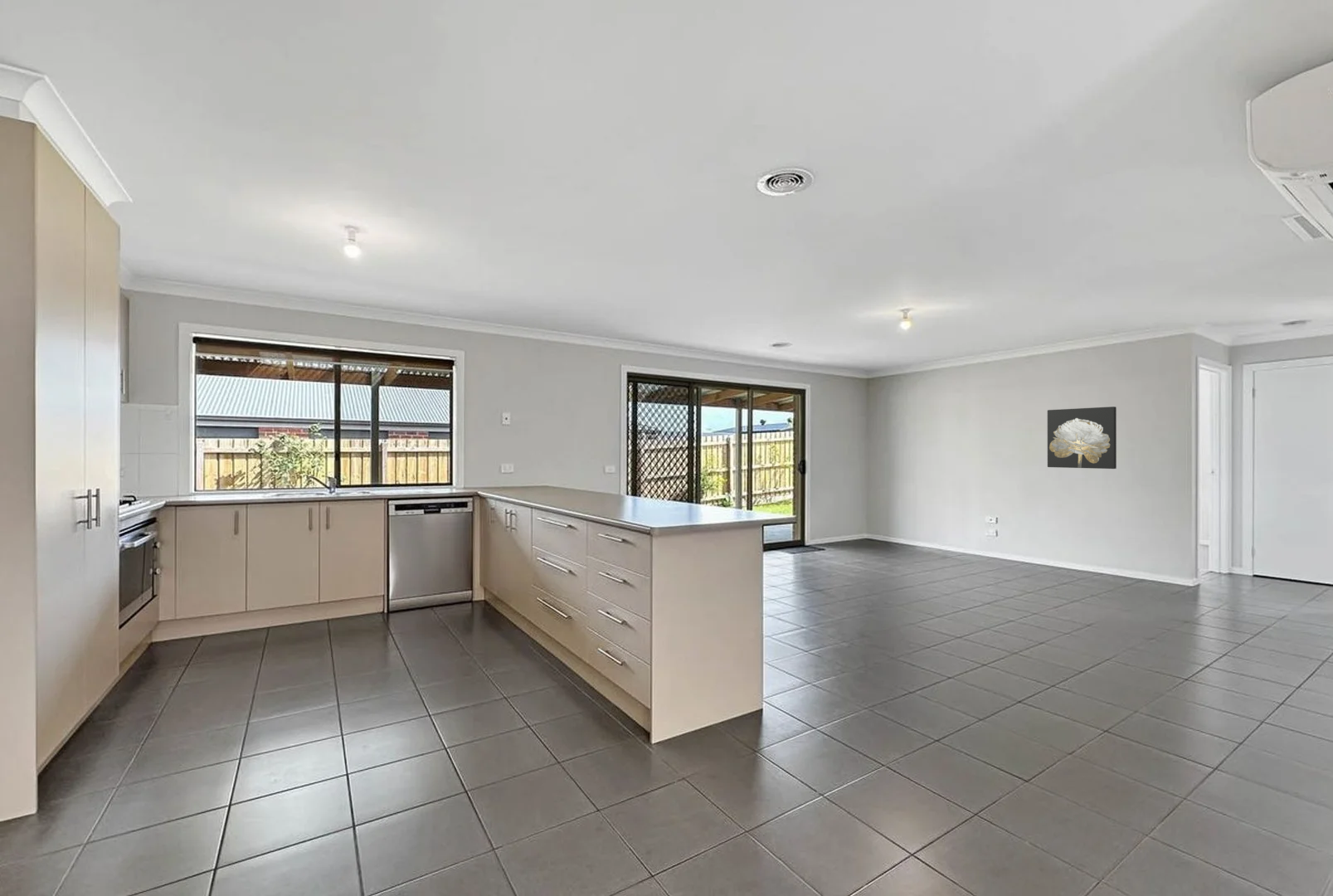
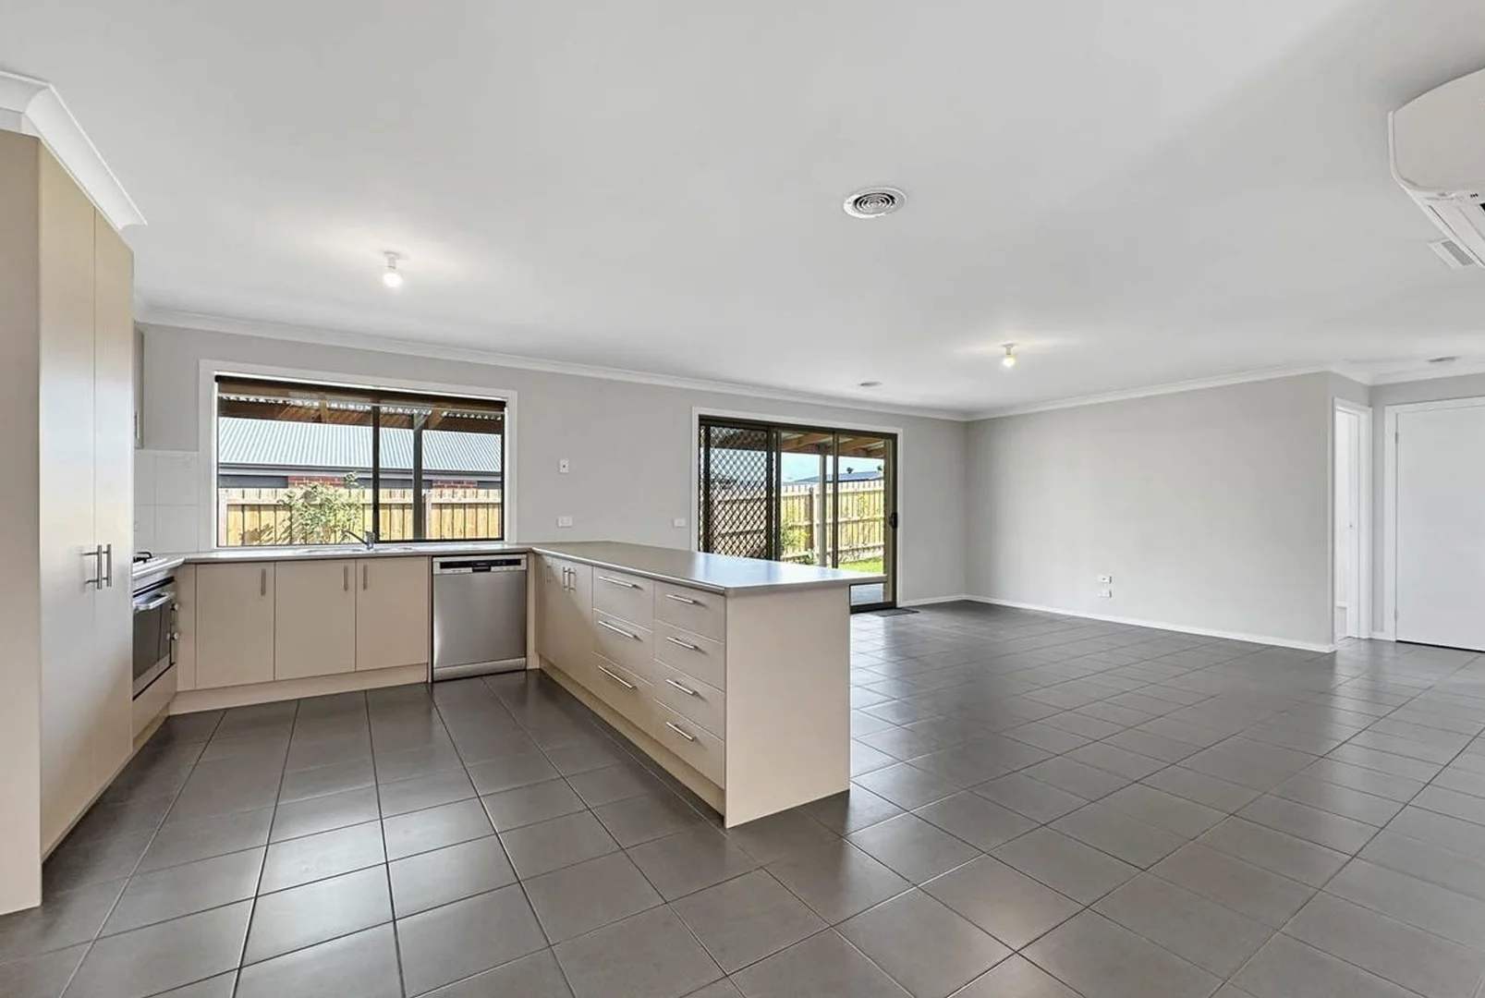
- wall art (1080, 438)
